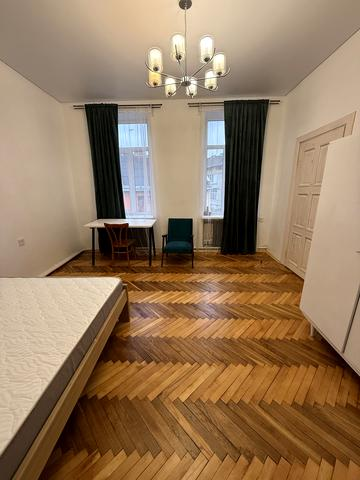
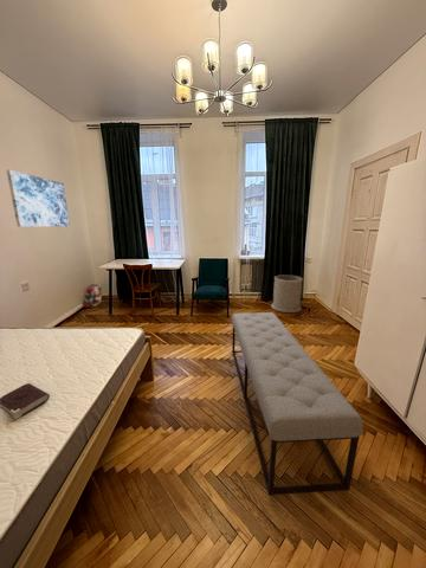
+ book (22, 399)
+ backpack (91, 295)
+ bench (271, 372)
+ trash can (286, 292)
+ wall art (43, 202)
